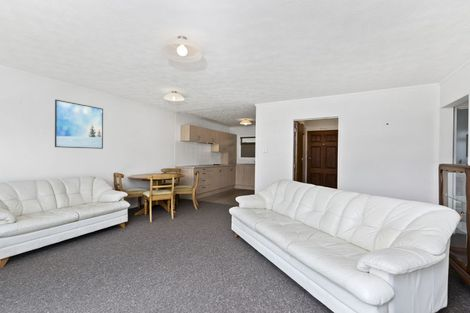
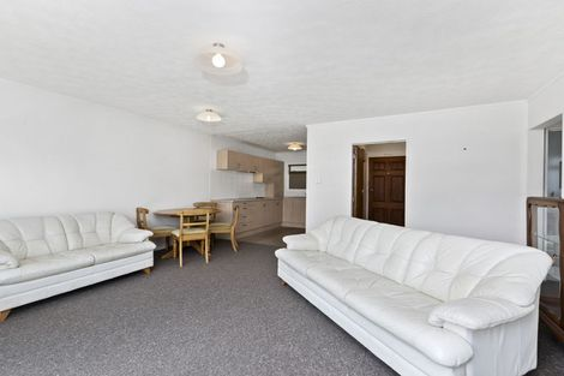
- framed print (81, 126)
